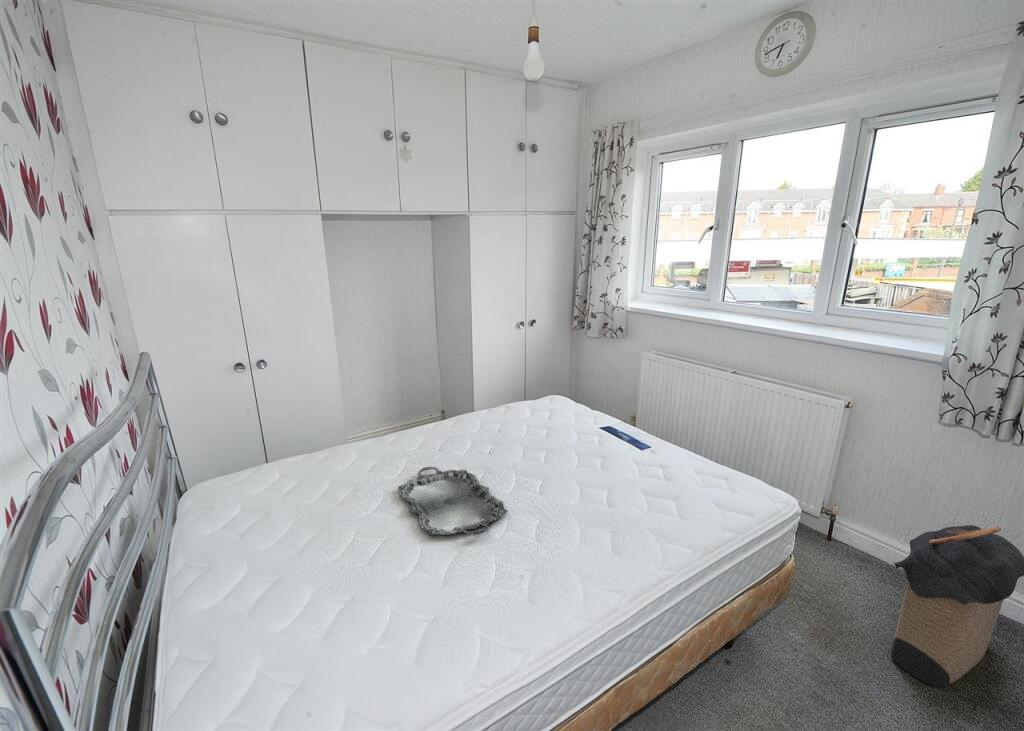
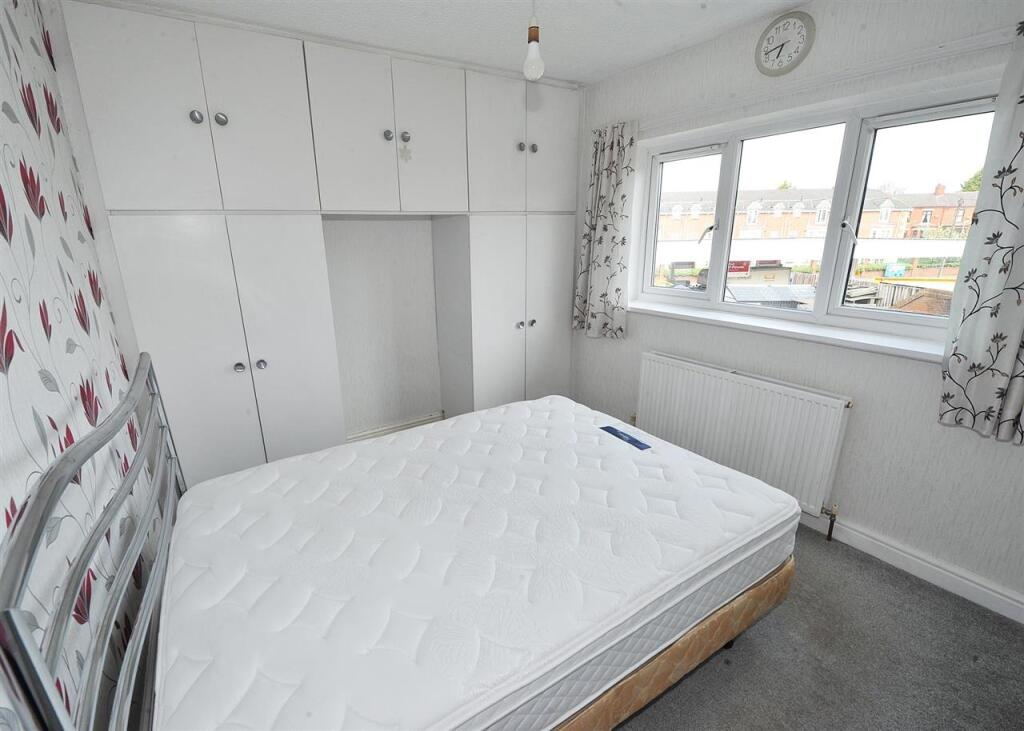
- serving tray (450, 498)
- laundry hamper (953, 583)
